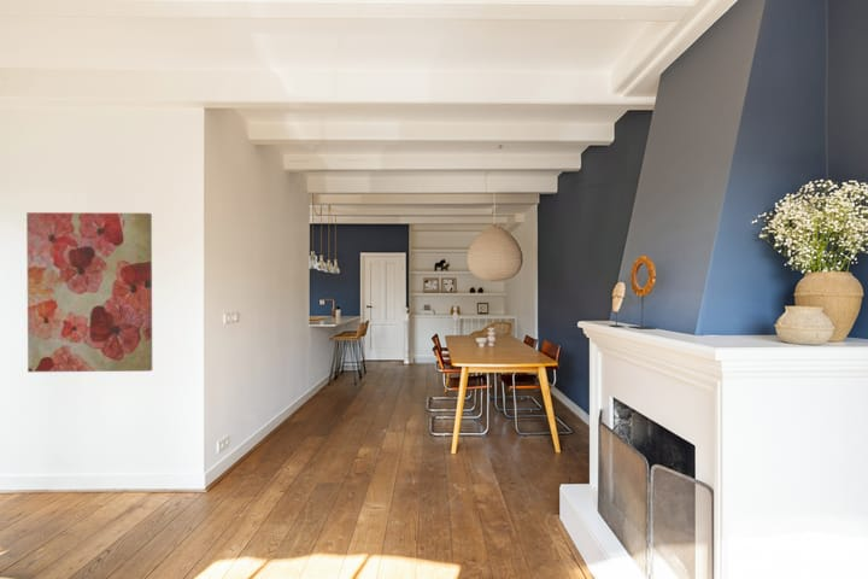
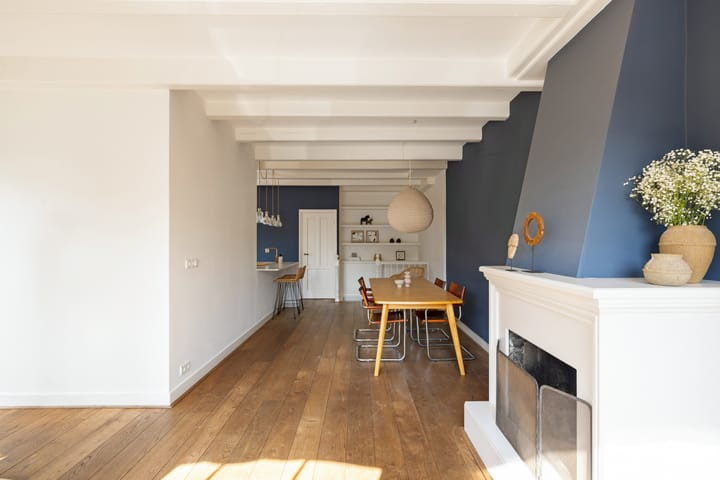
- wall art (89, 292)
